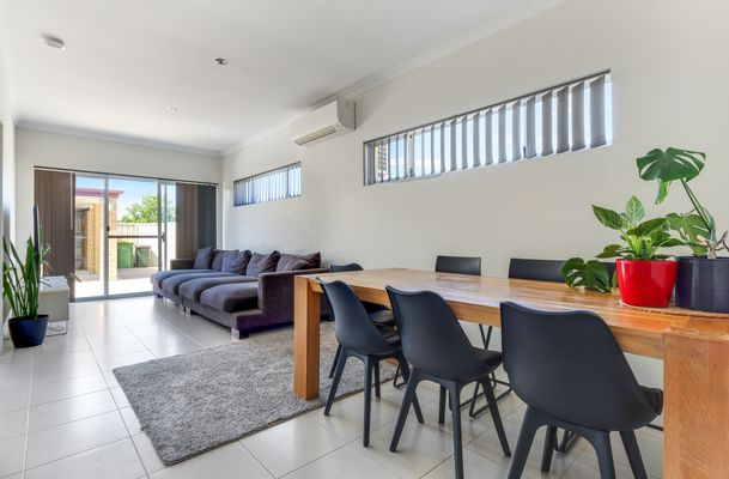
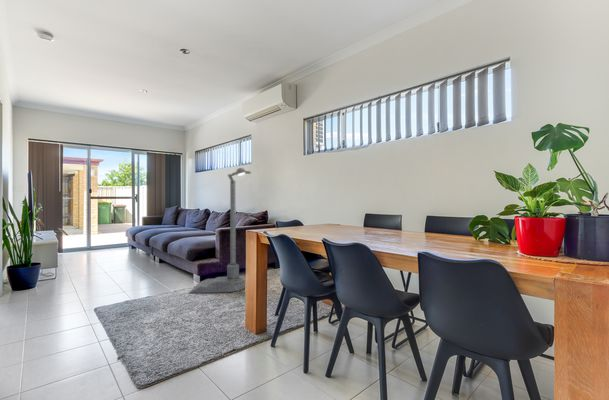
+ street lamp (230, 227)
